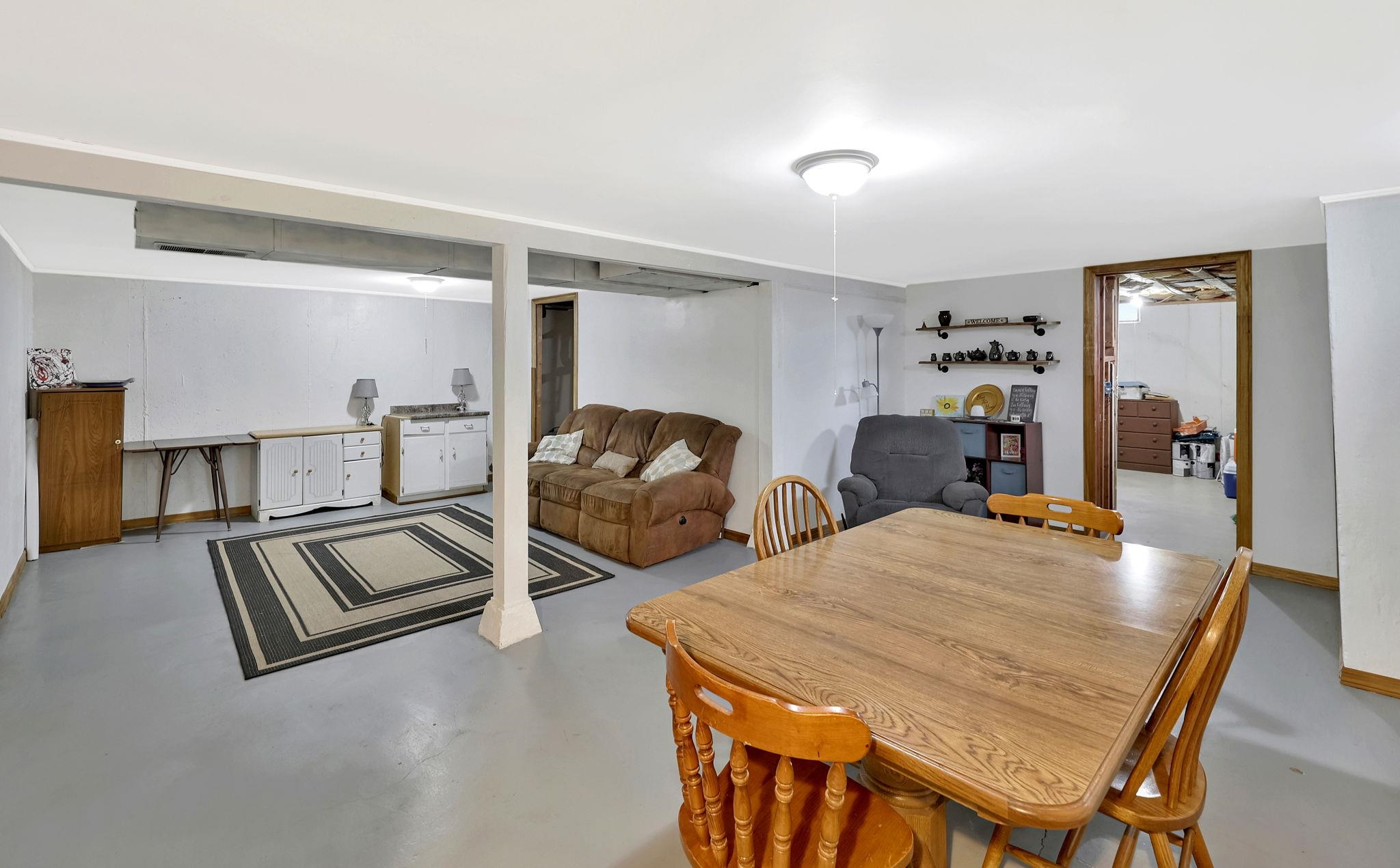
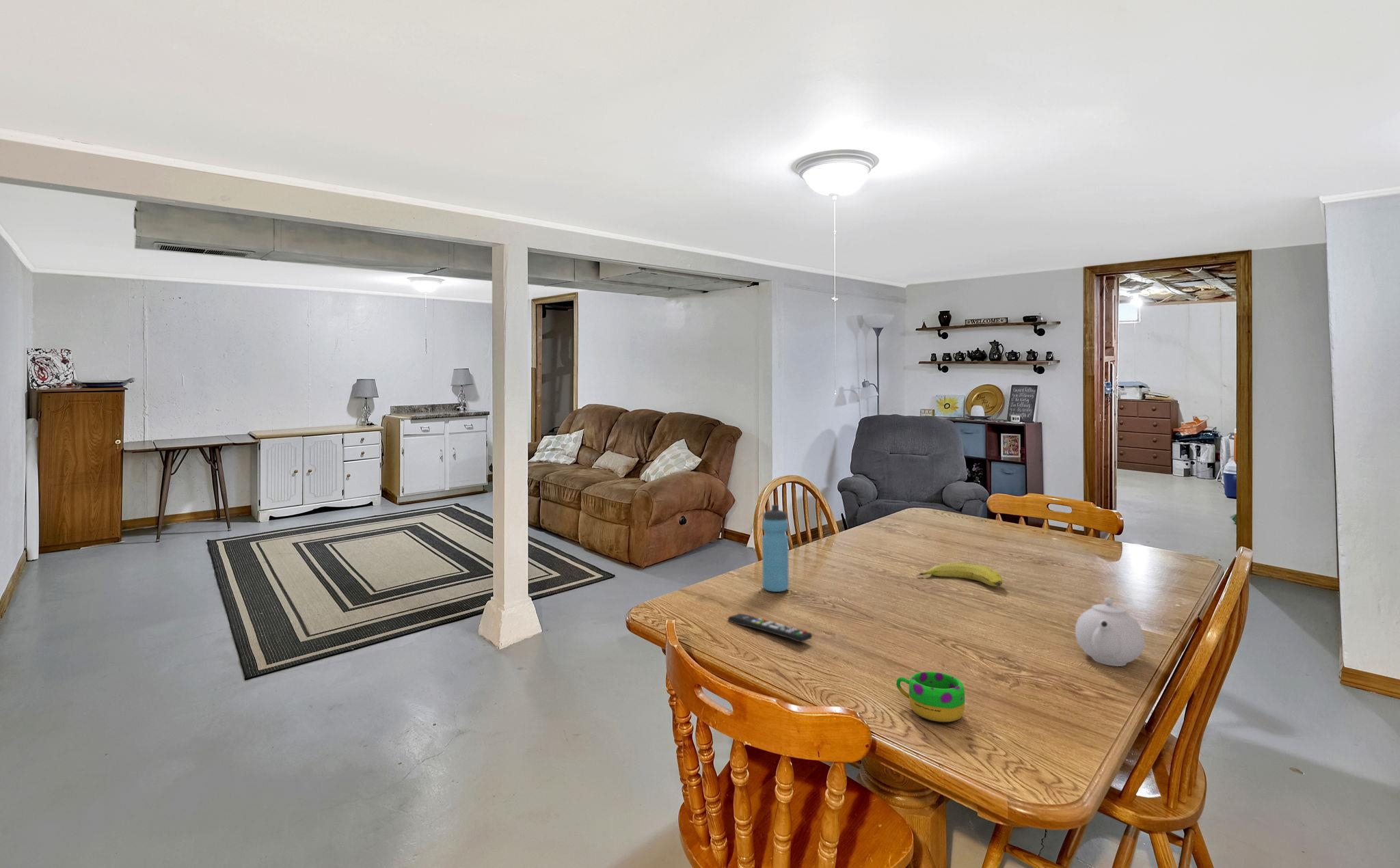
+ teapot (1109, 629)
+ remote control (768, 627)
+ mug (929, 695)
+ water bottle (775, 547)
+ fruit (960, 575)
